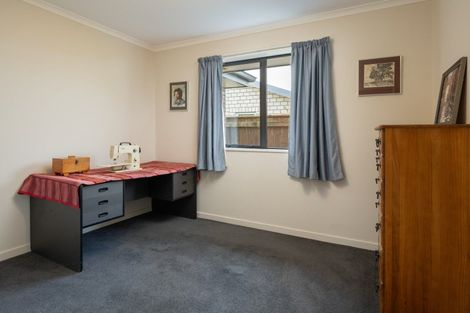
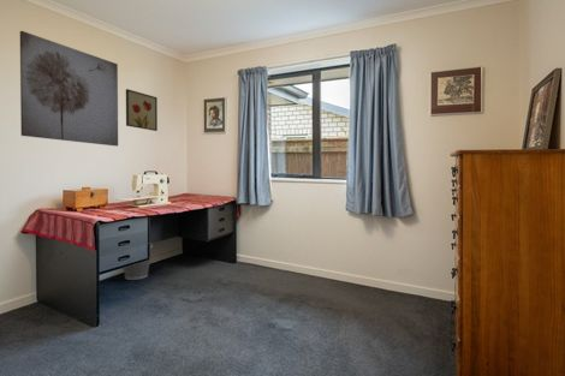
+ wall art (141, 111)
+ wall art (75, 95)
+ wastebasket (138, 263)
